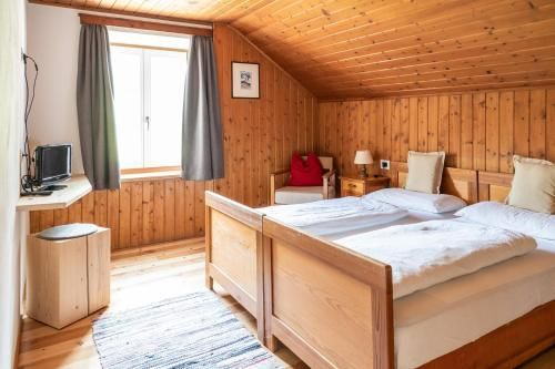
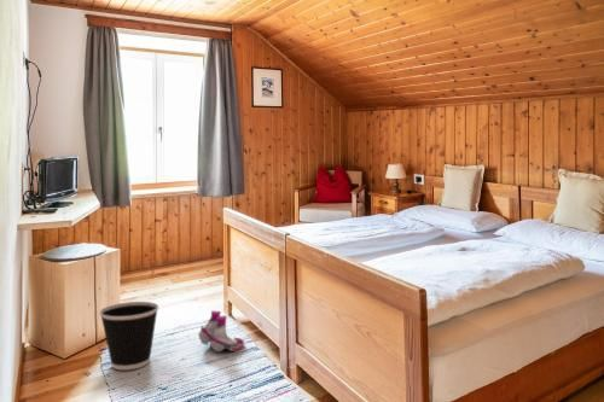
+ boots (221, 330)
+ wastebasket (129, 336)
